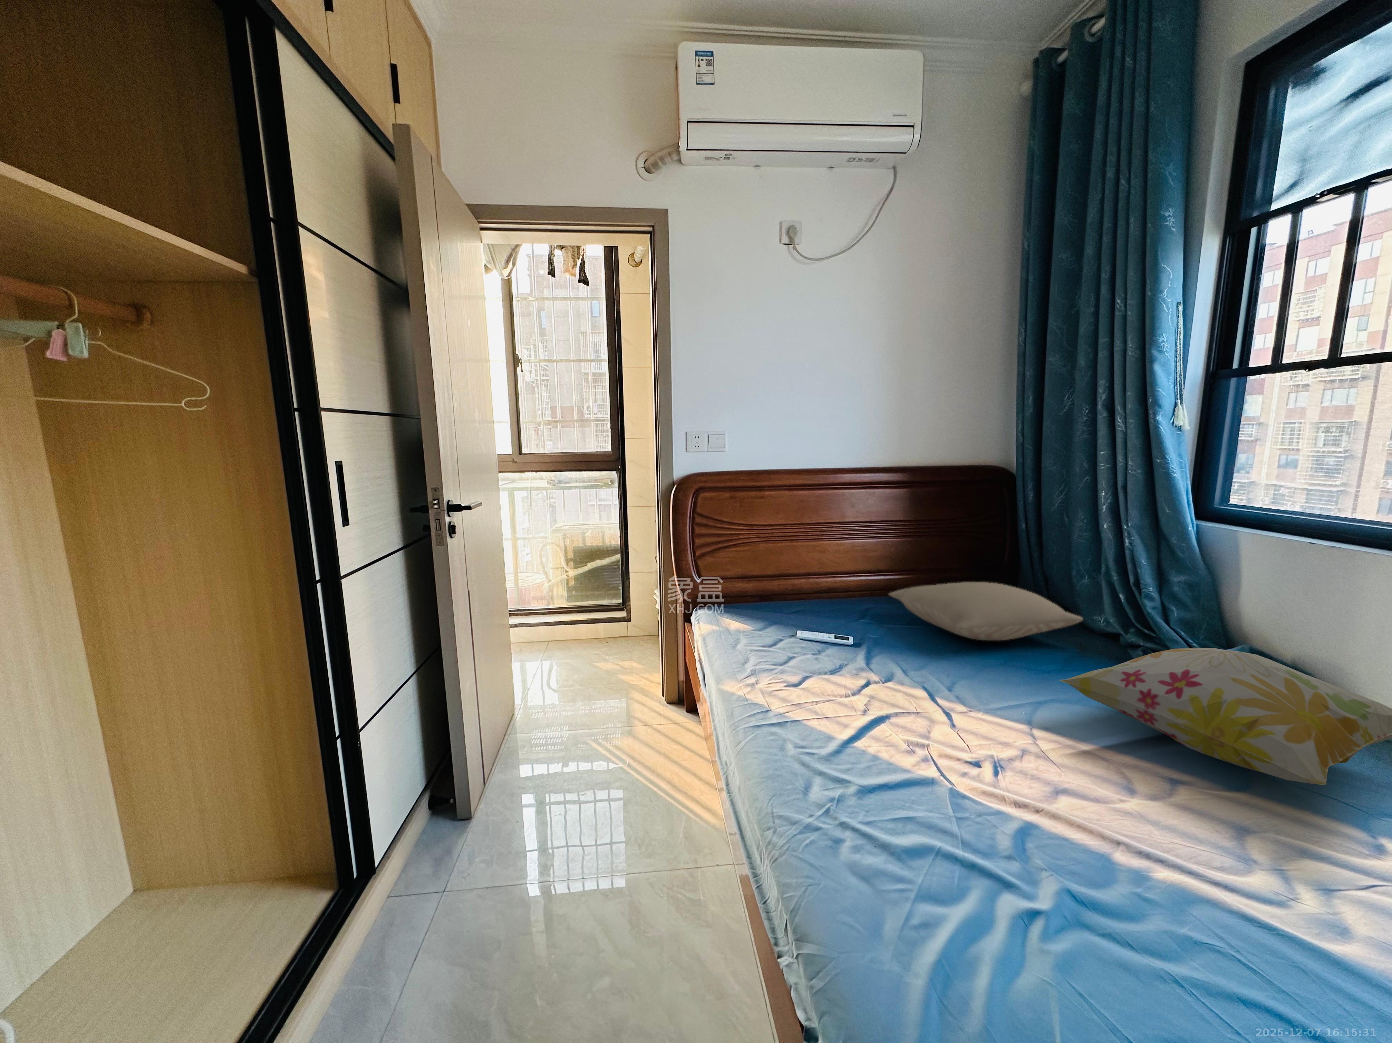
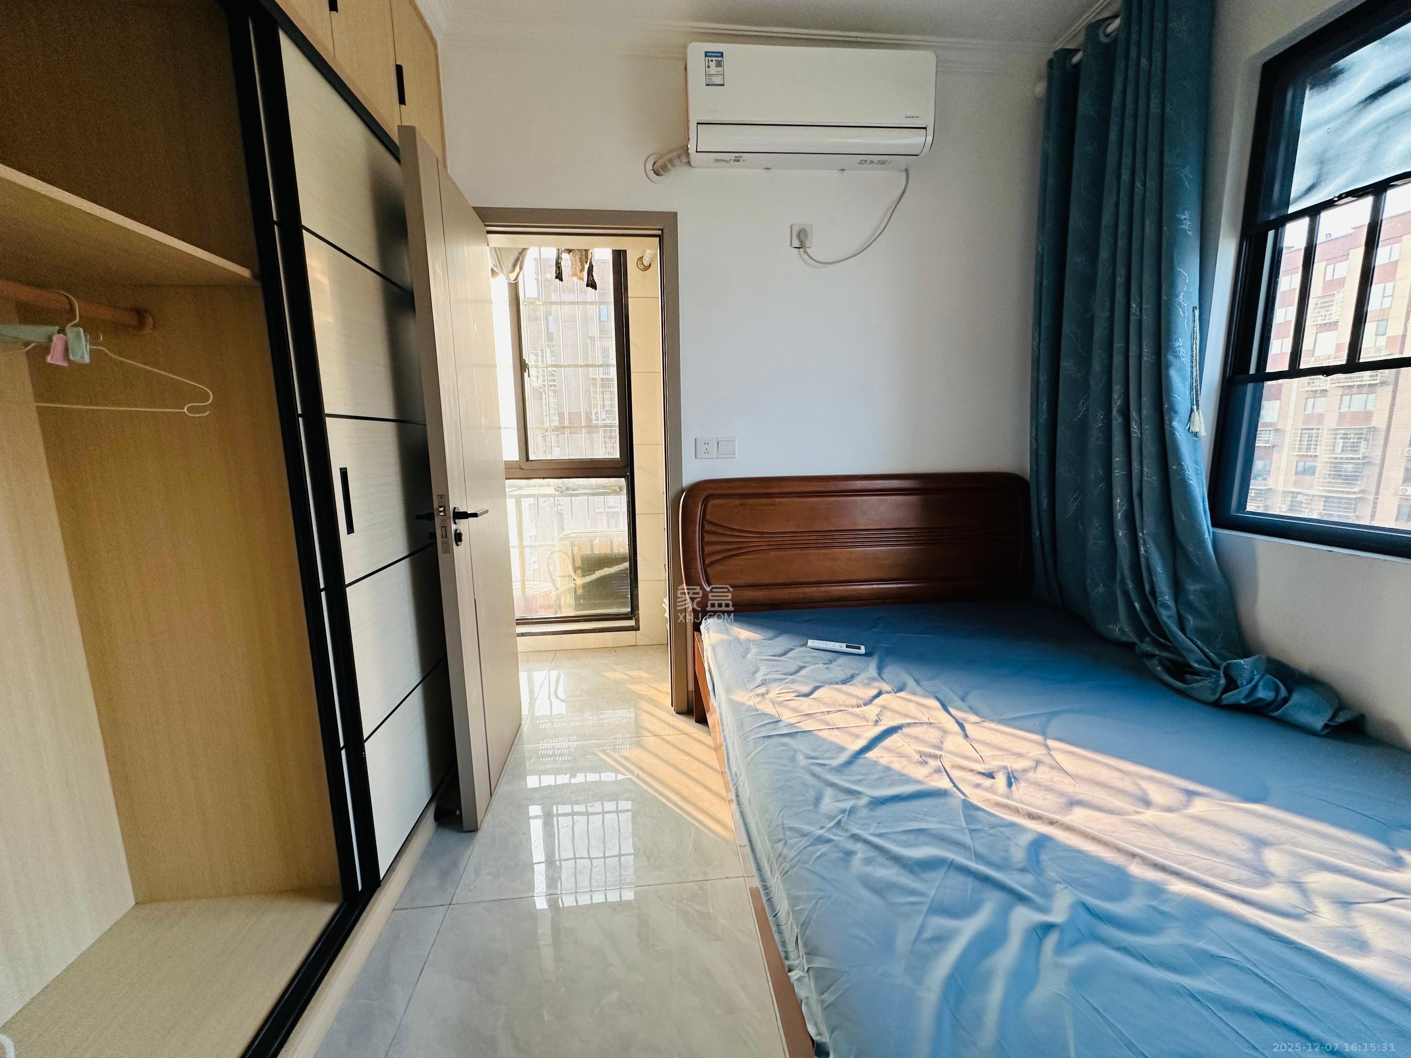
- pillow (977, 607)
- decorative pillow (1229, 702)
